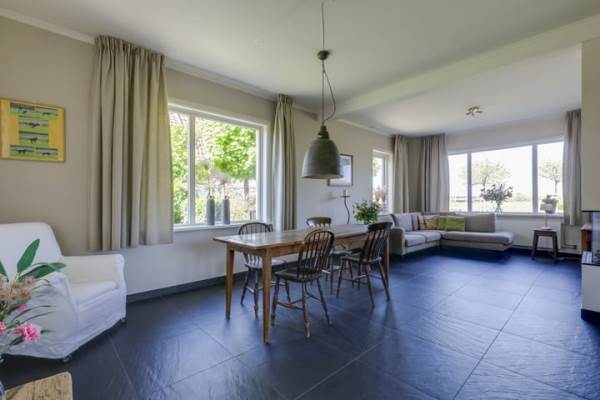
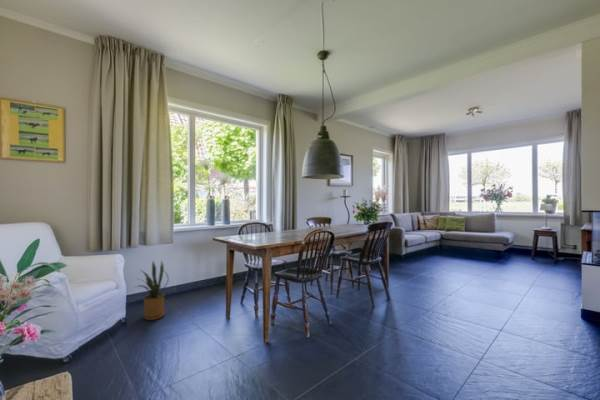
+ house plant (150, 291)
